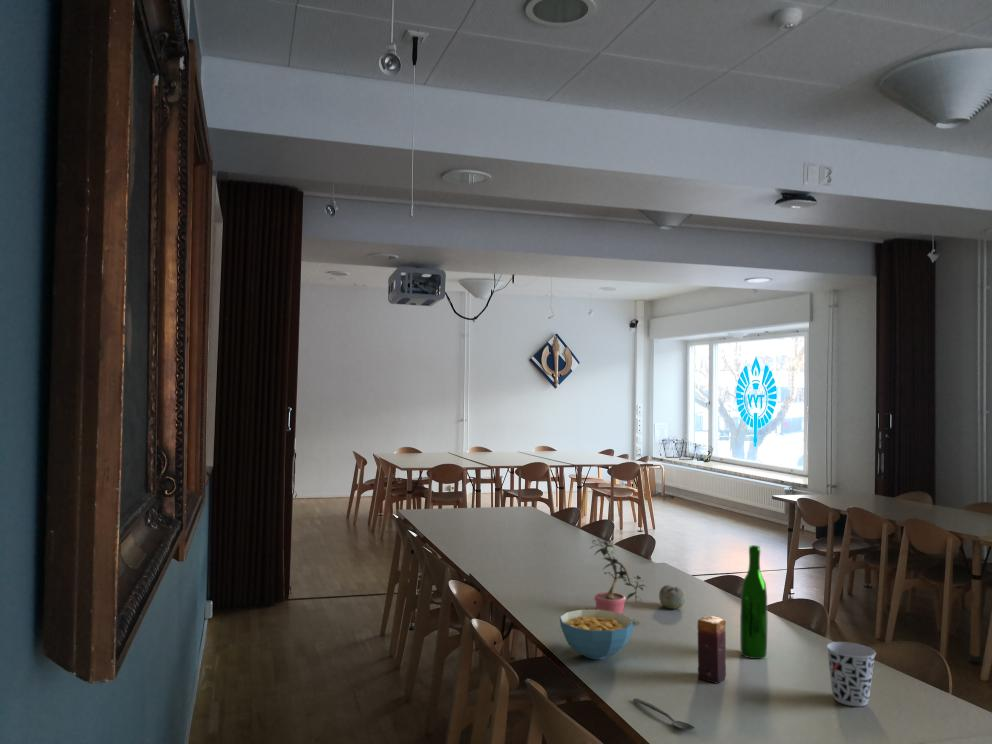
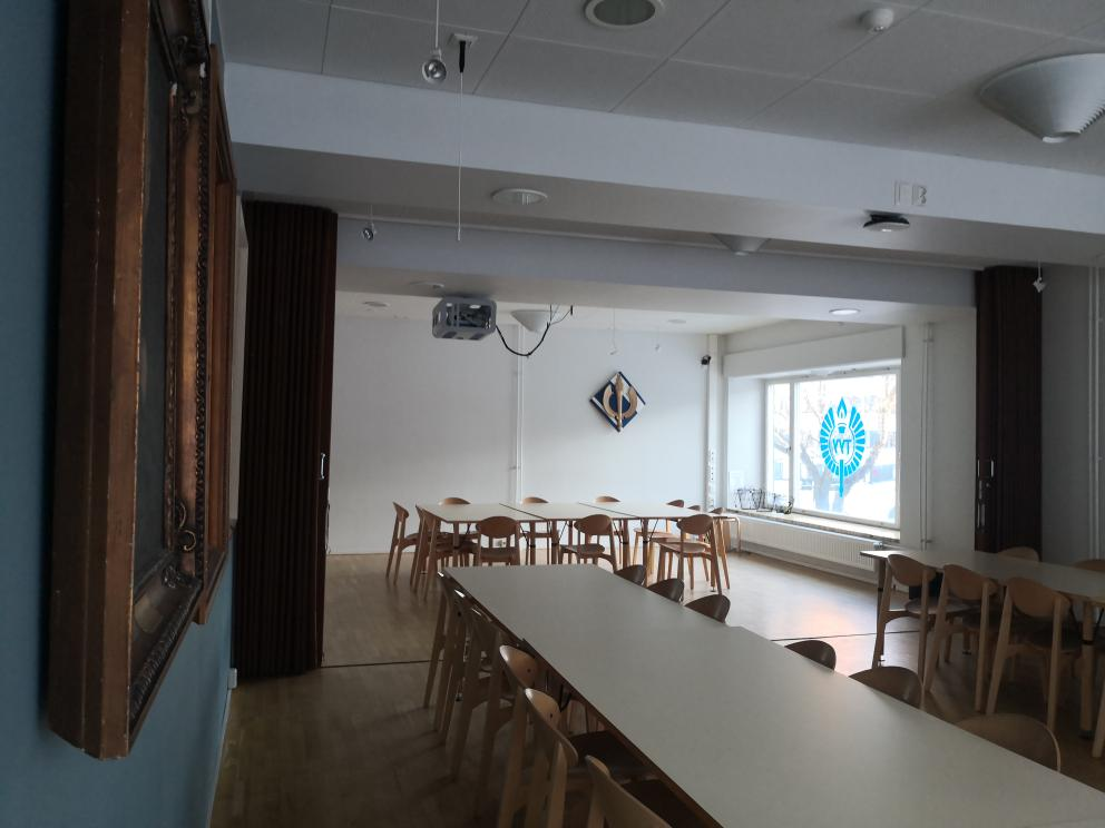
- cup (850, 674)
- wine bottle (754, 600)
- cereal bowl (595, 637)
- fruit (671, 596)
- spoon (662, 713)
- candle (711, 648)
- potted plant (615, 578)
